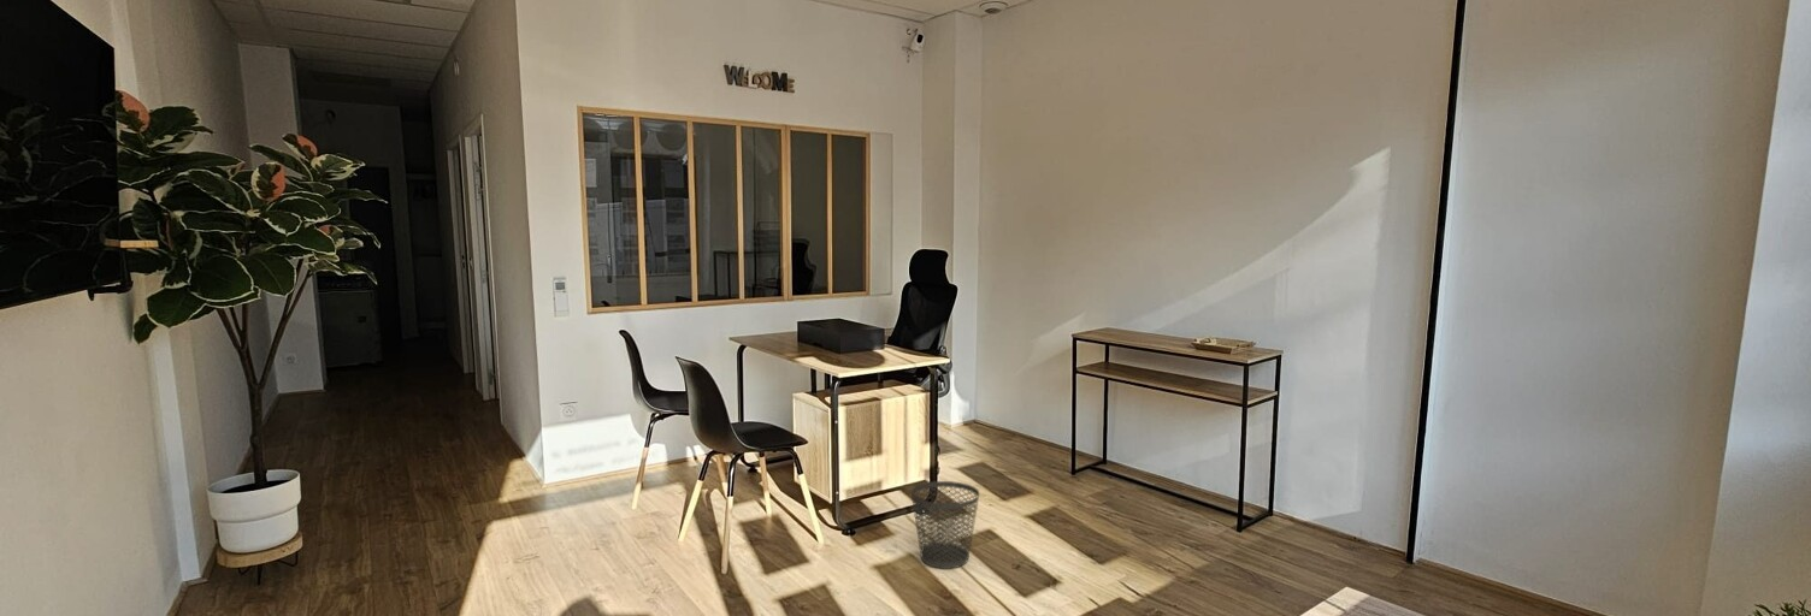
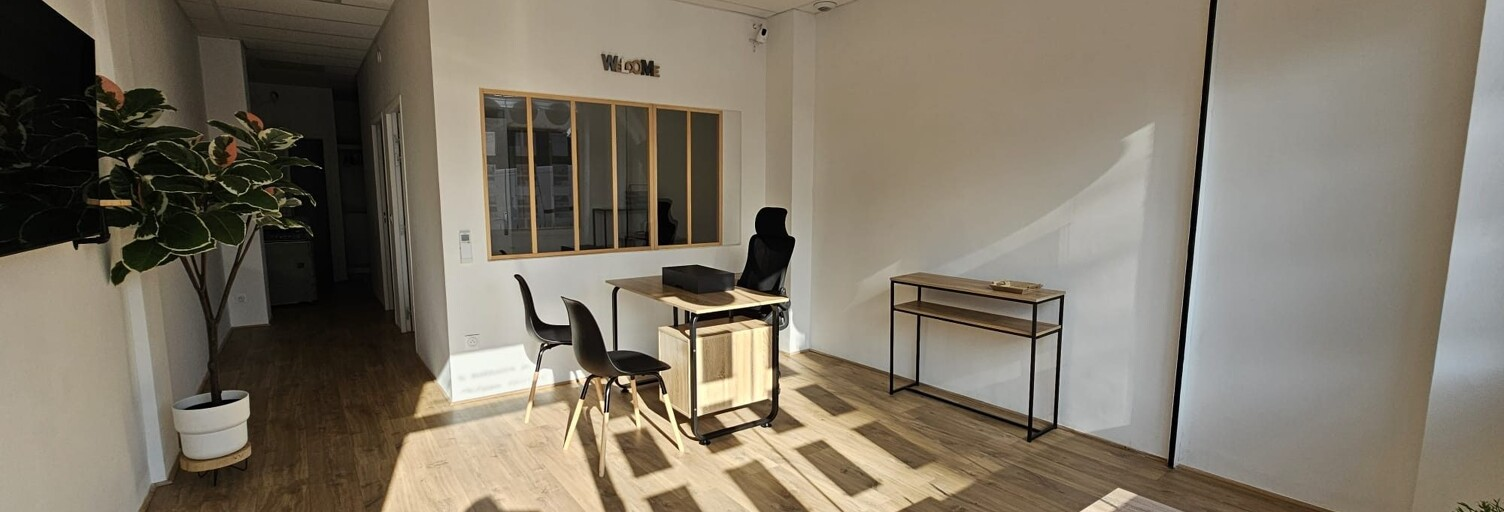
- wastebasket (944, 526)
